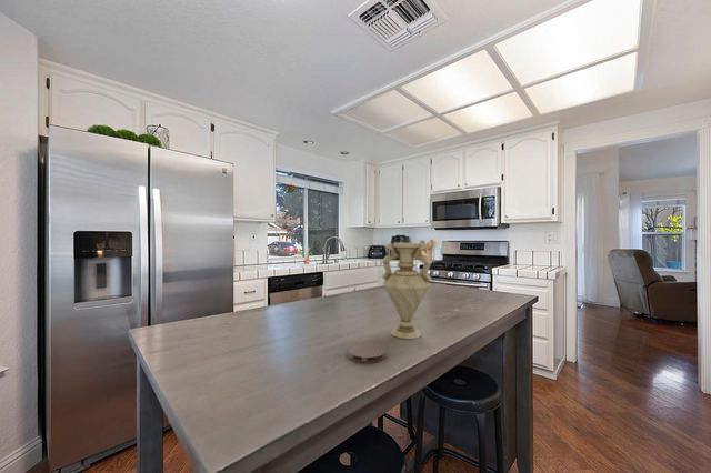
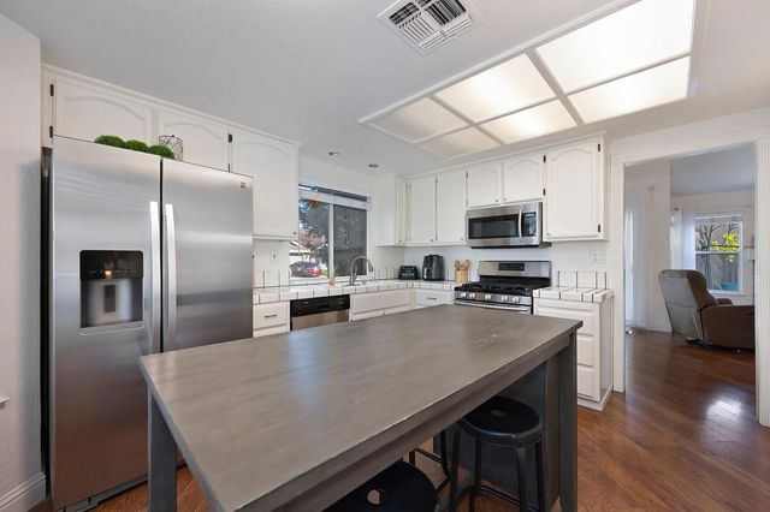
- coaster (367, 352)
- vase (405, 288)
